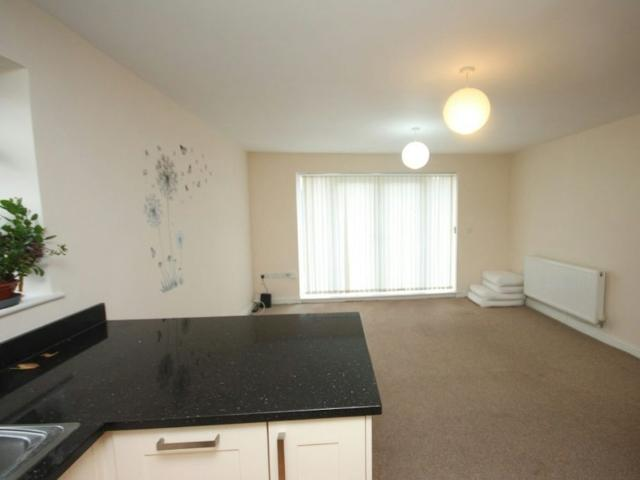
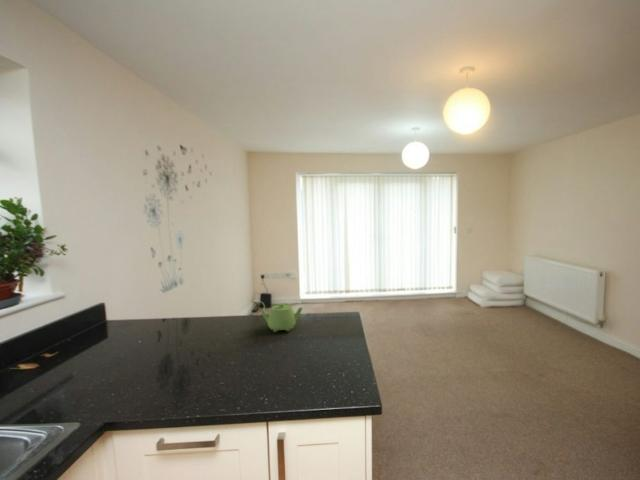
+ teapot (281, 315)
